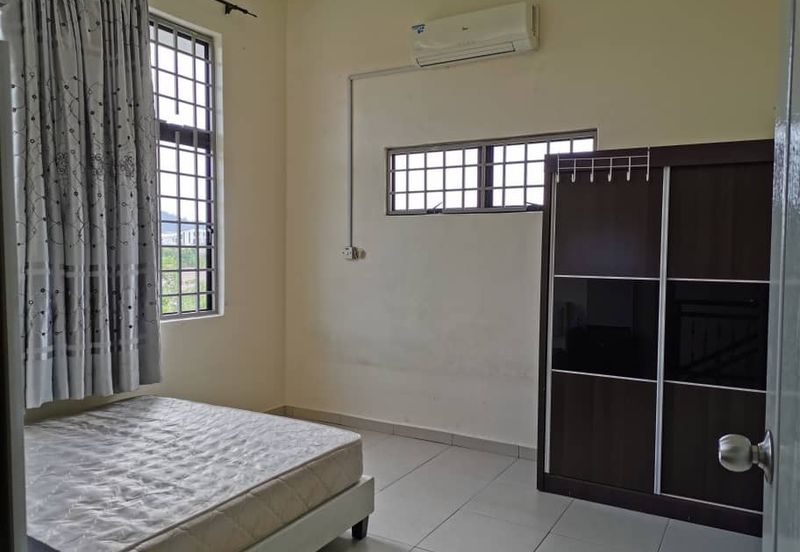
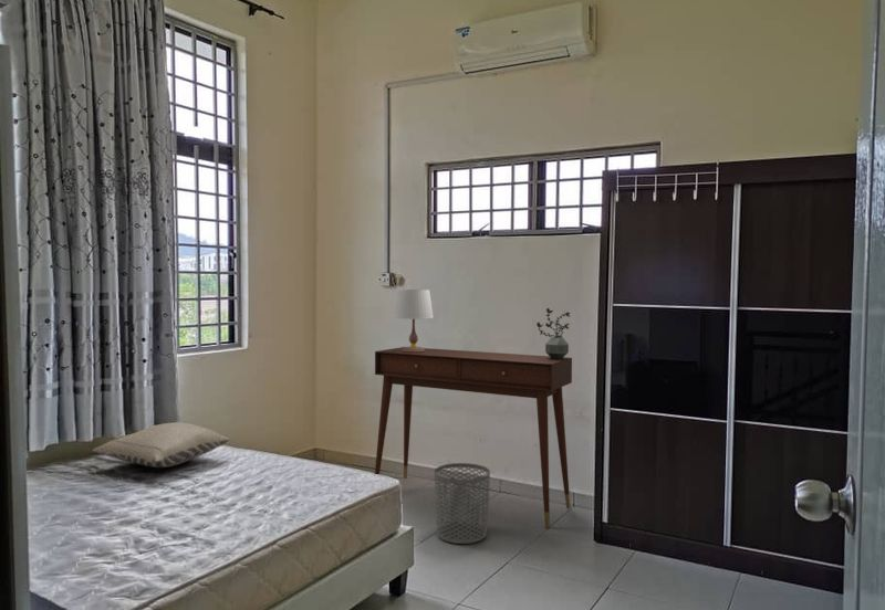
+ table lamp (413, 319)
+ waste bin (461, 503)
+ potted plant (554, 332)
+ desk (470, 391)
+ pillow (163, 445)
